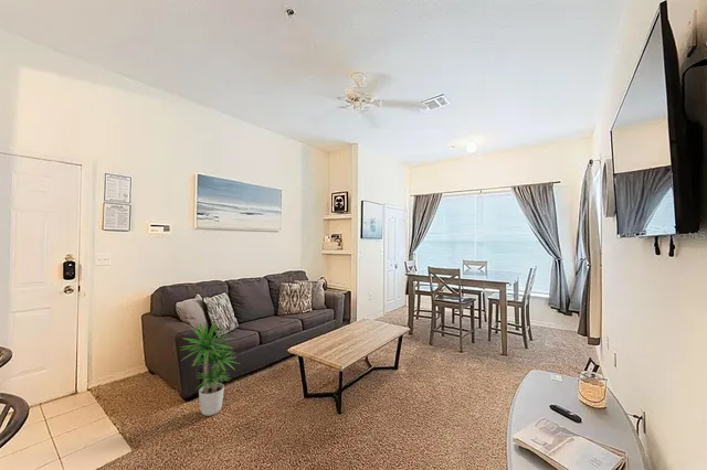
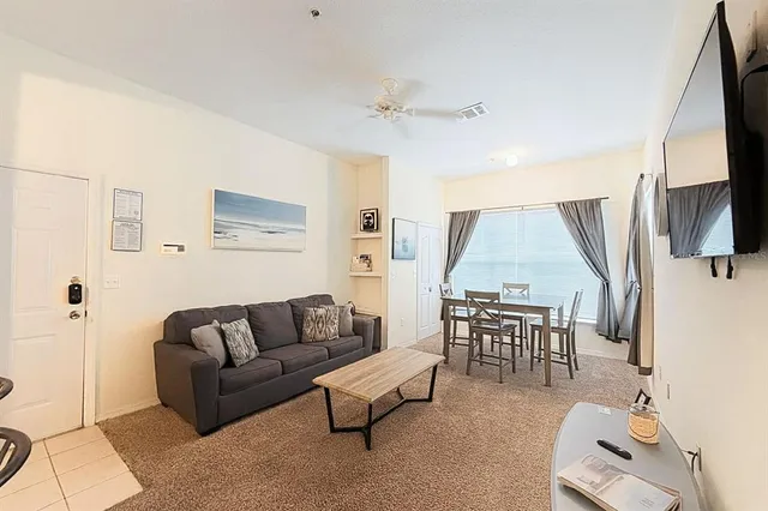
- potted plant (211, 363)
